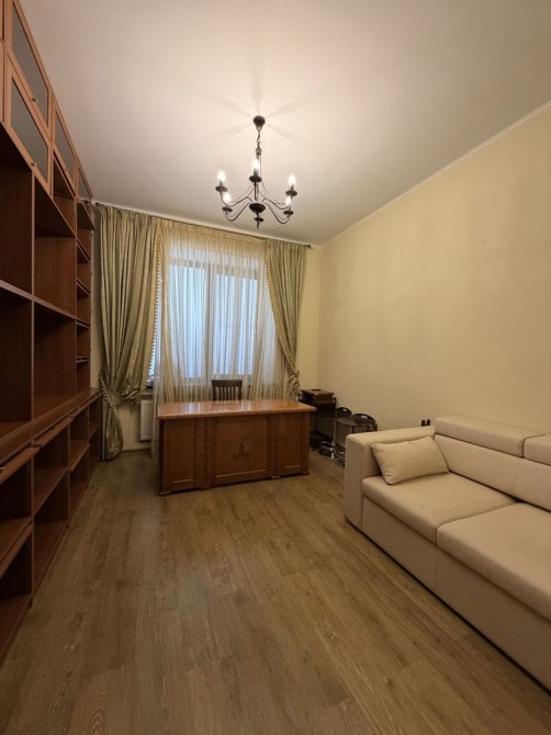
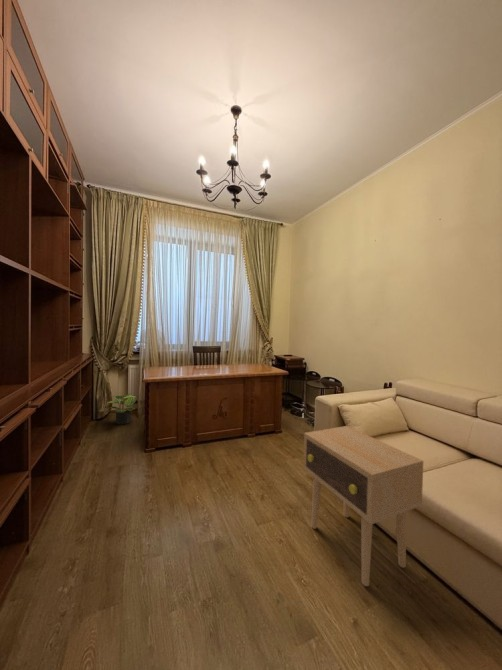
+ side table (354, 496)
+ potted plant (122, 407)
